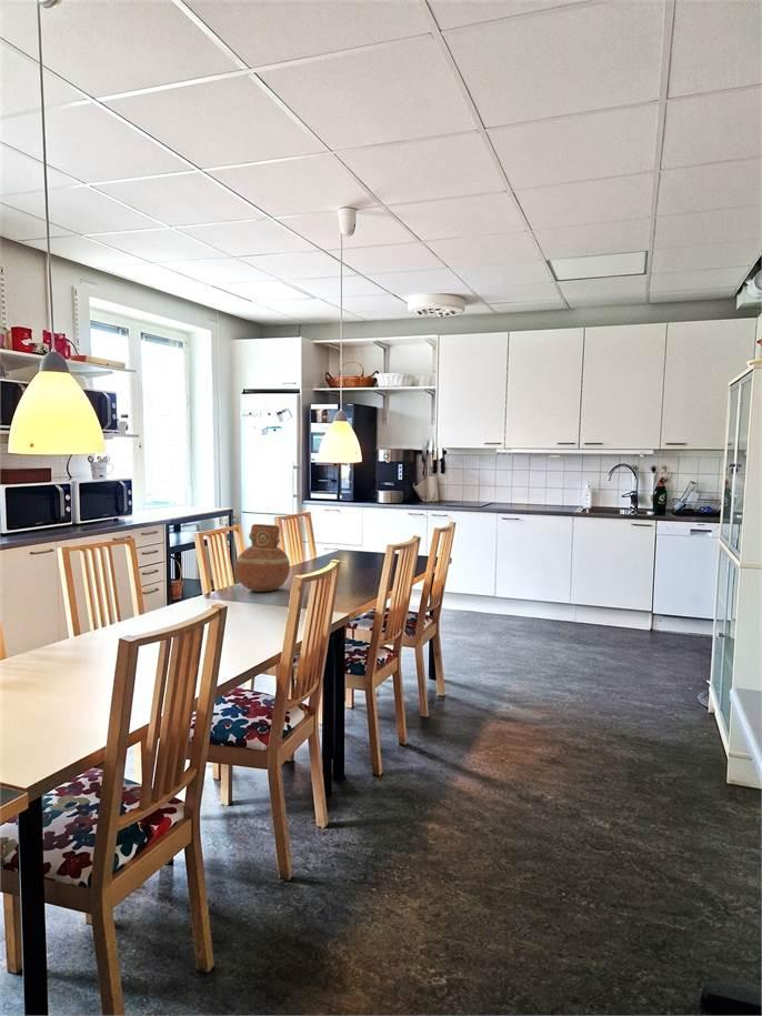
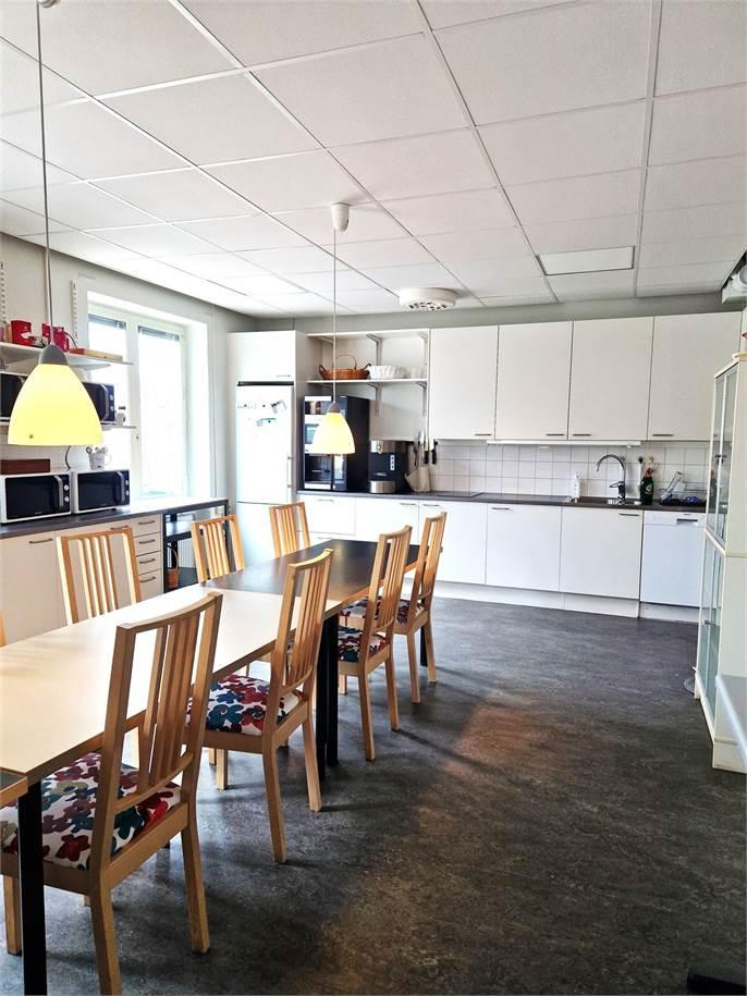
- vase (262, 556)
